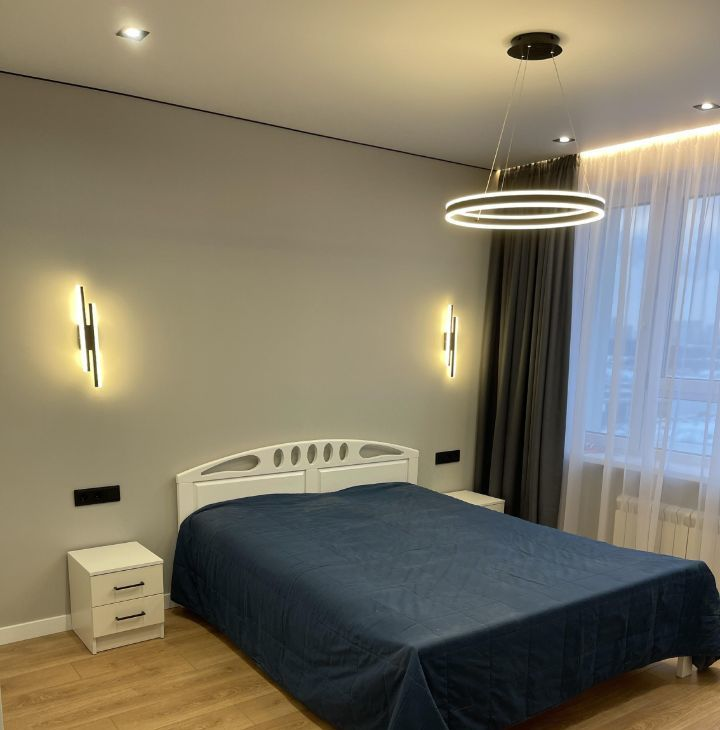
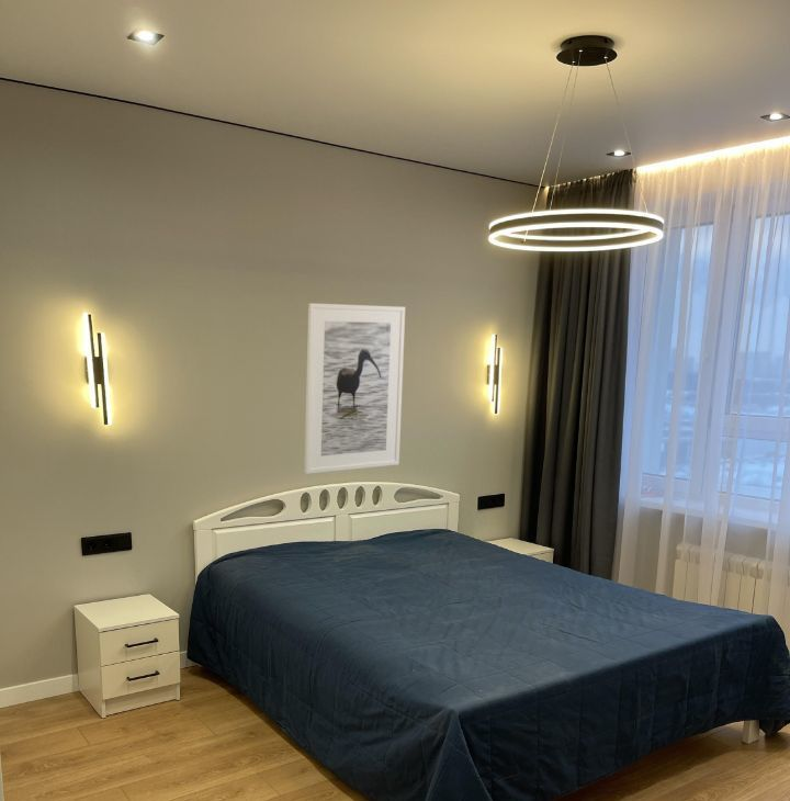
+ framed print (356, 387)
